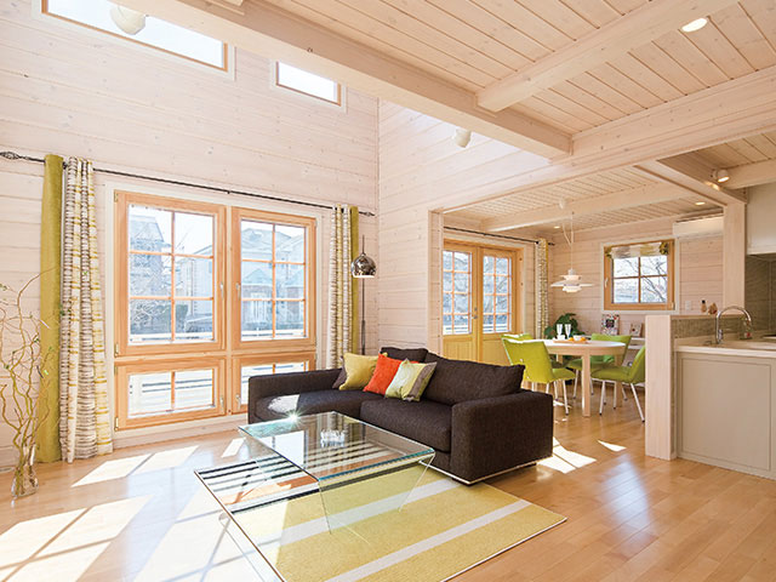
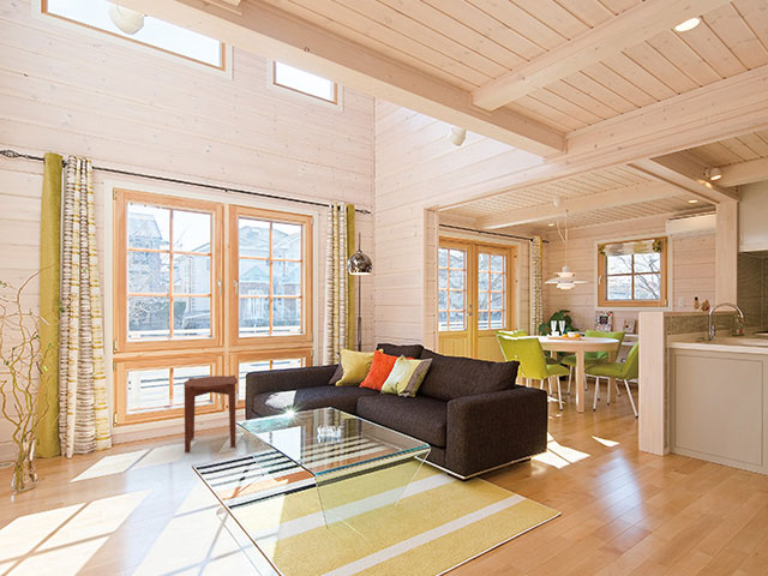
+ side table (193, 412)
